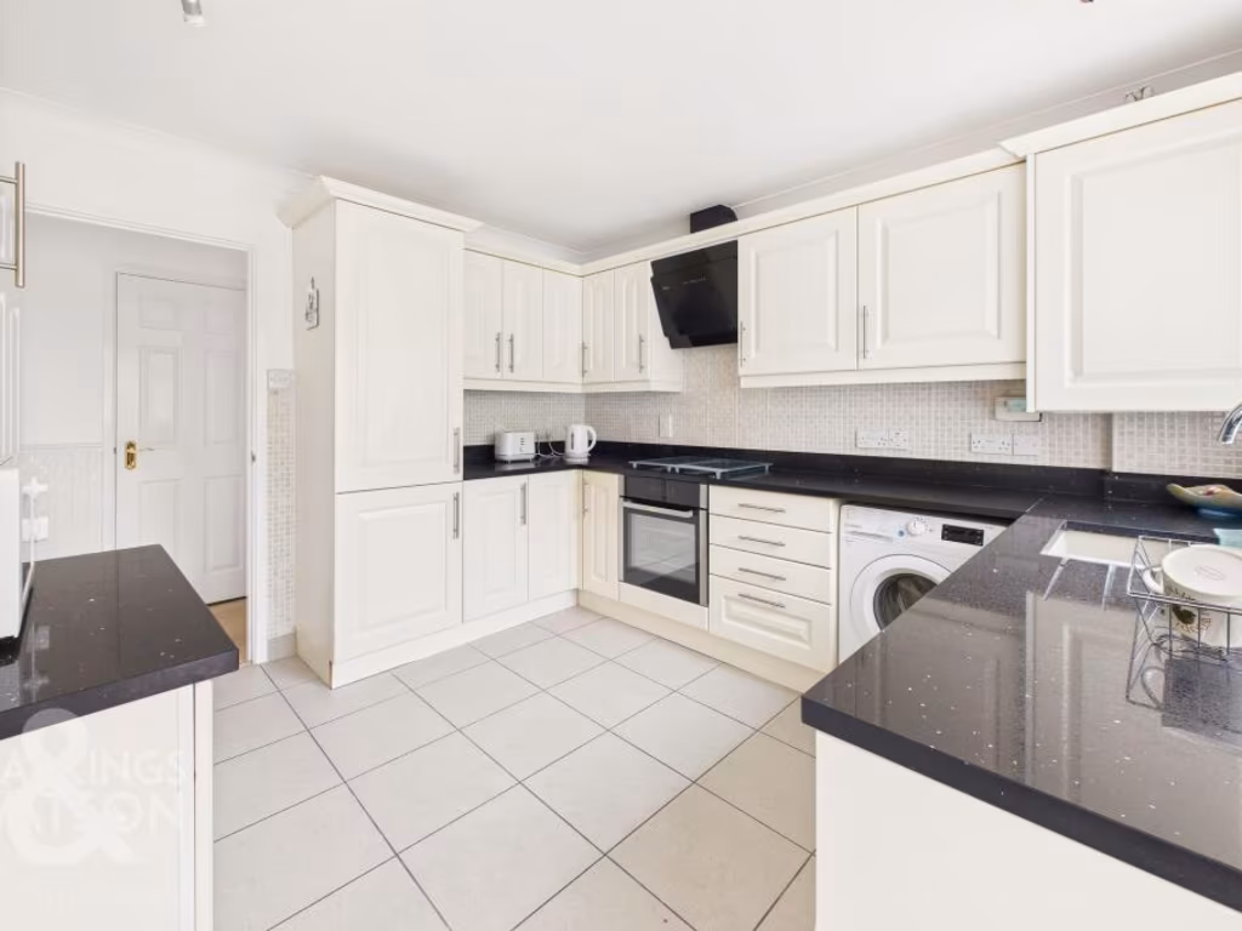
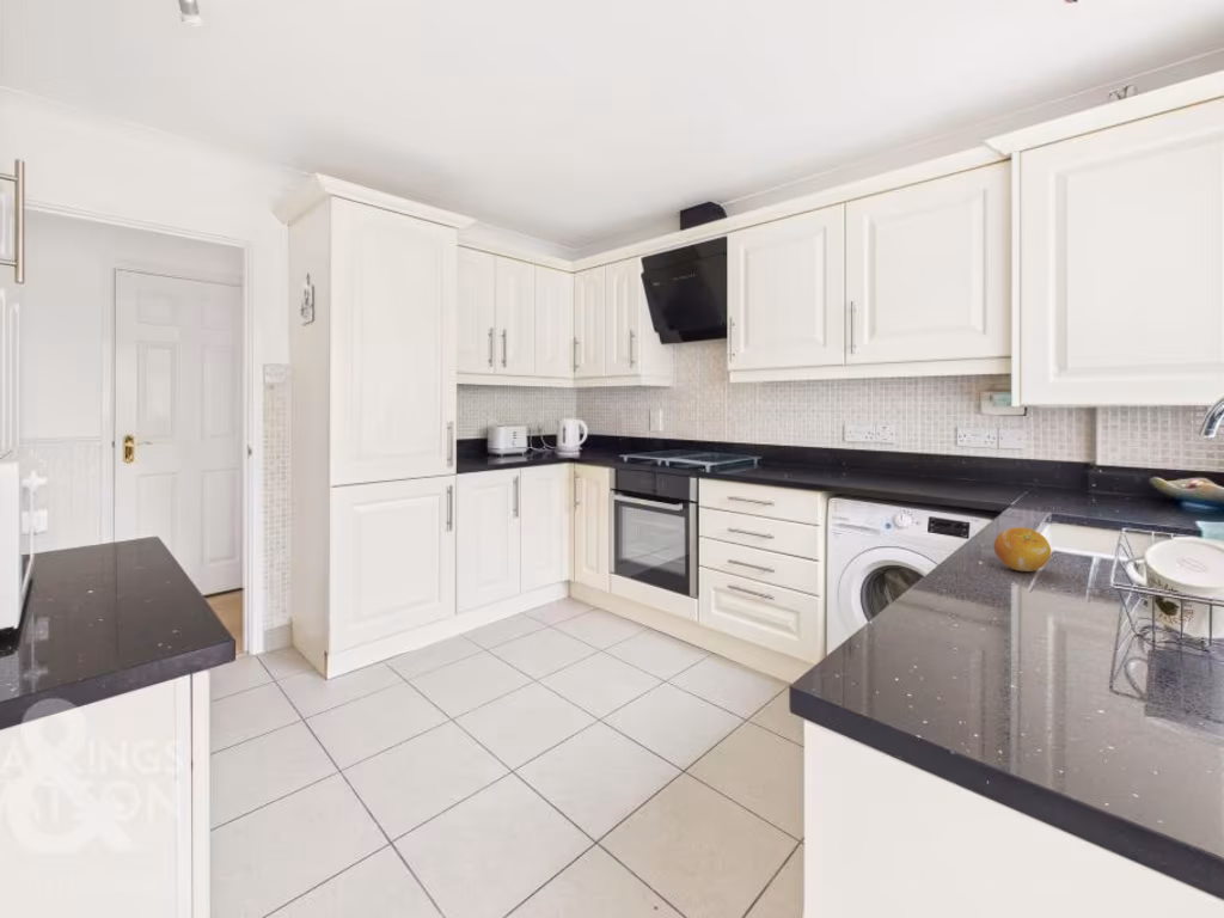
+ fruit (1021, 549)
